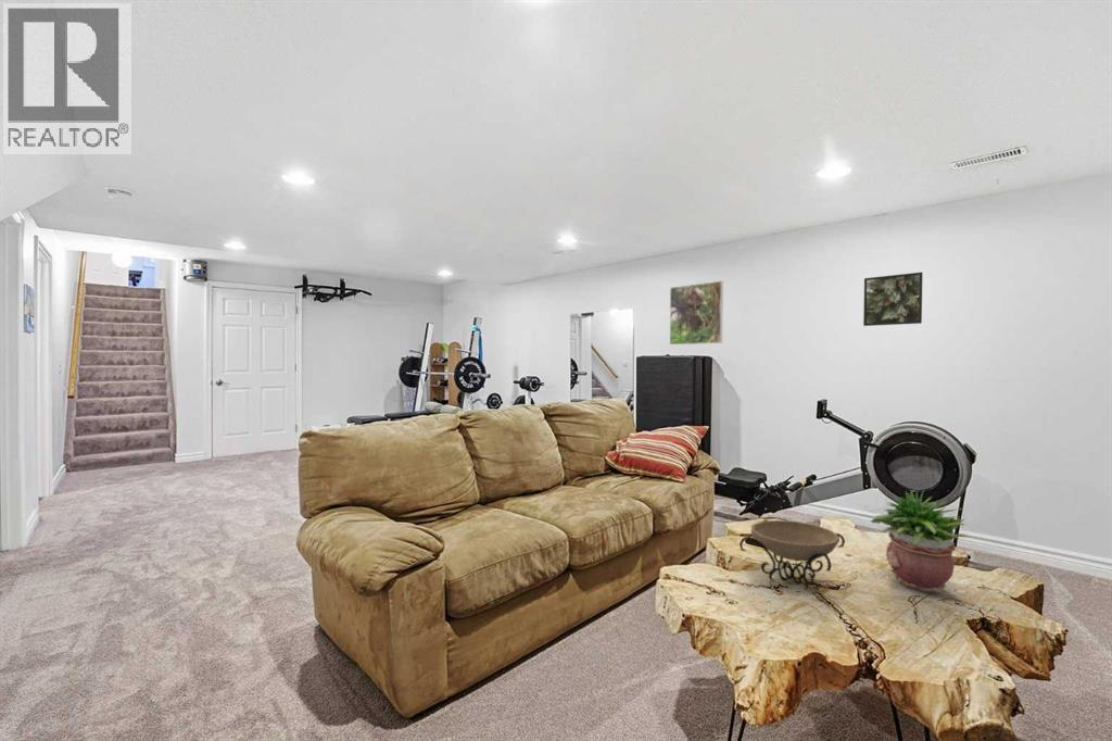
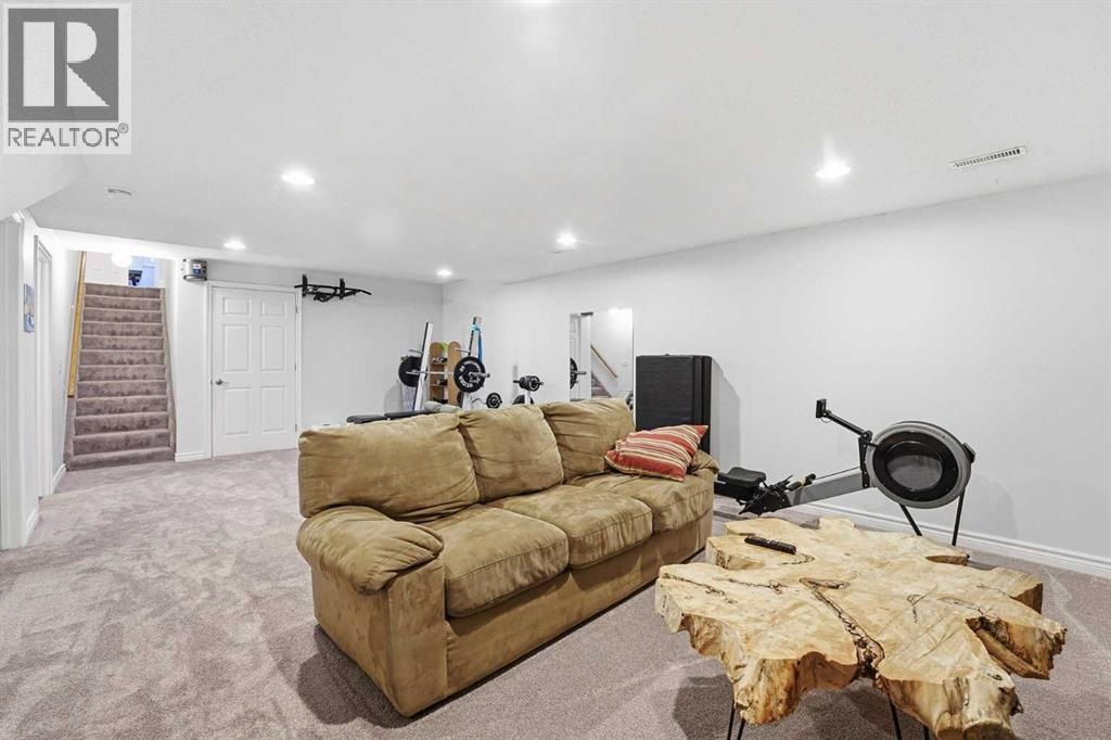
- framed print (892, 300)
- decorative bowl (792, 555)
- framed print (695, 314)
- potted plant (922, 538)
